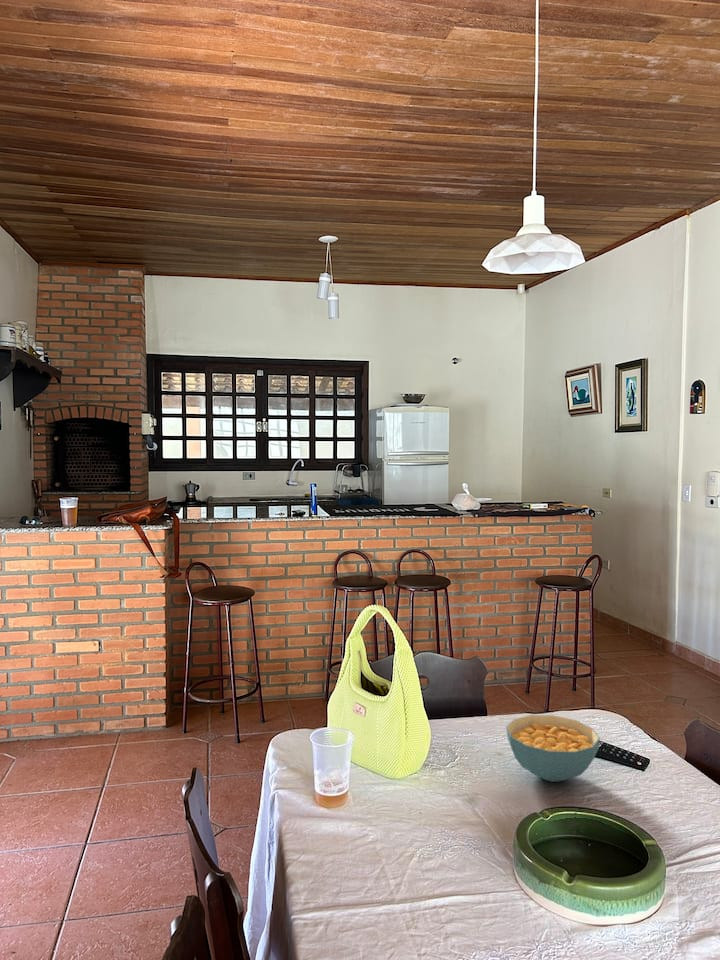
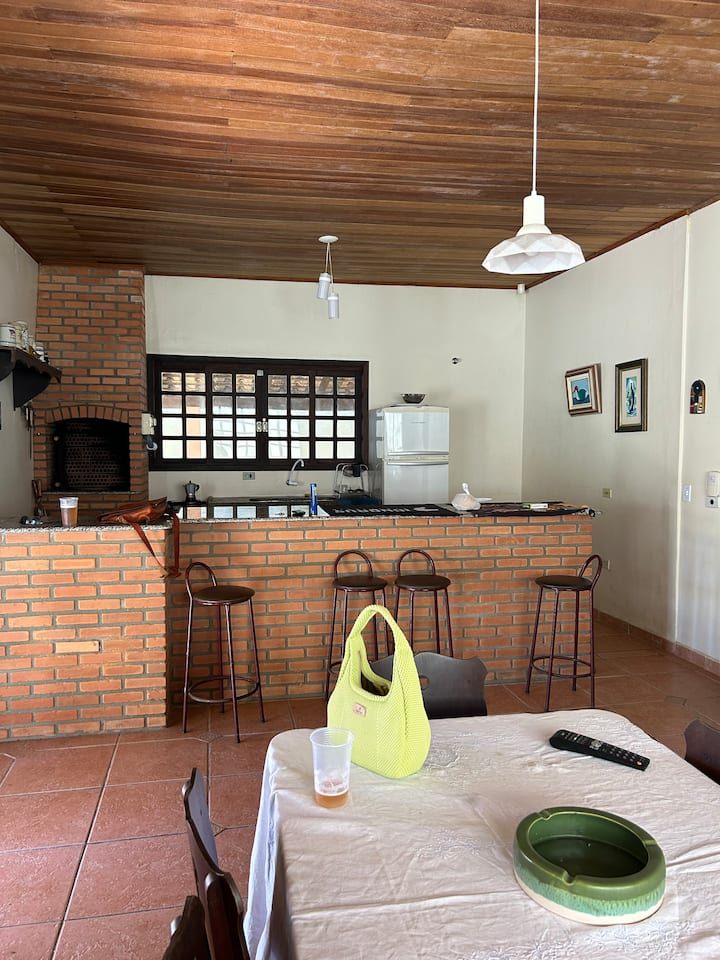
- cereal bowl (551, 753)
